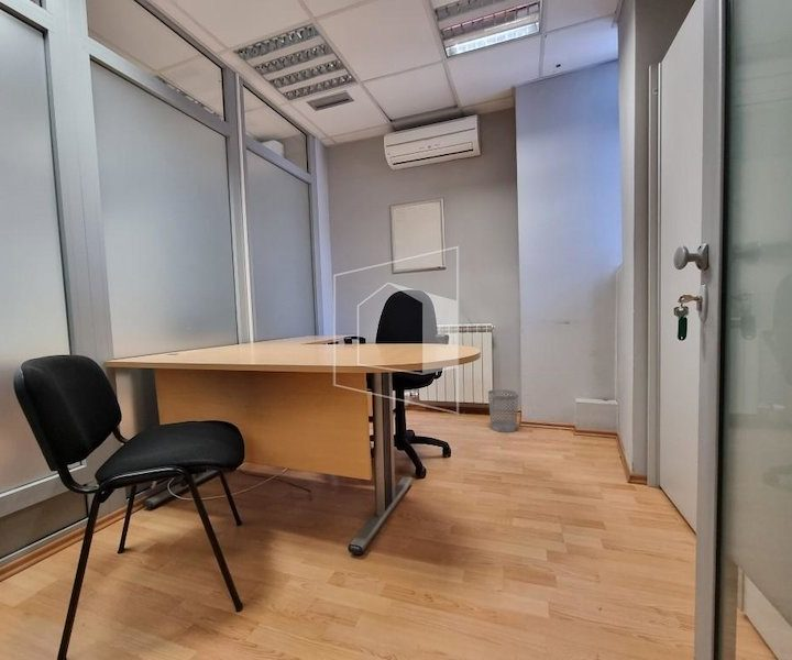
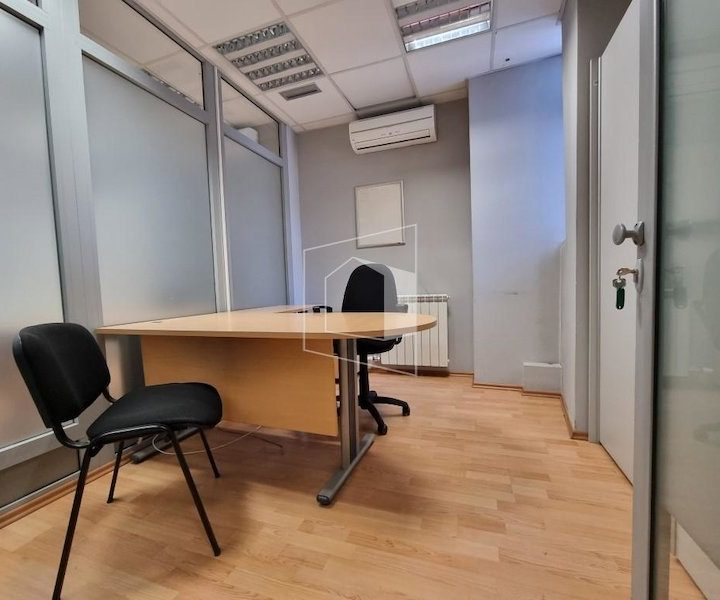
- wastebasket (503, 410)
